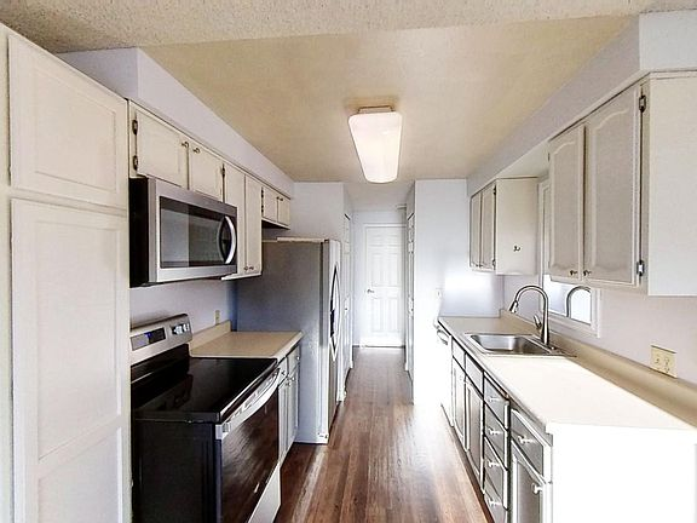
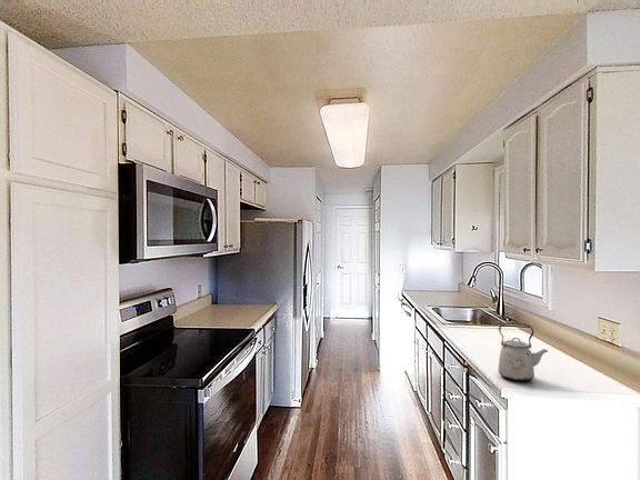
+ kettle (522, 350)
